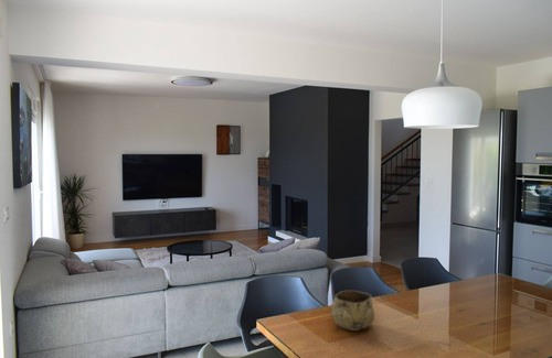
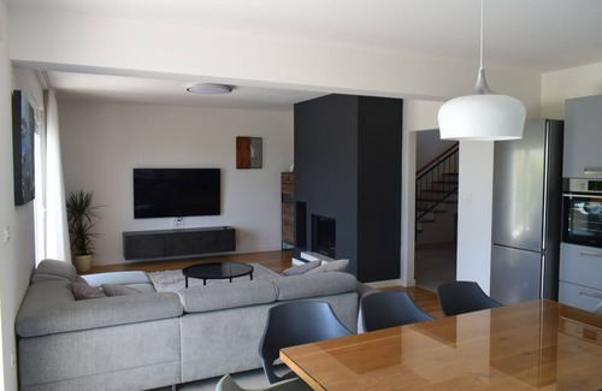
- decorative bowl (352, 311)
